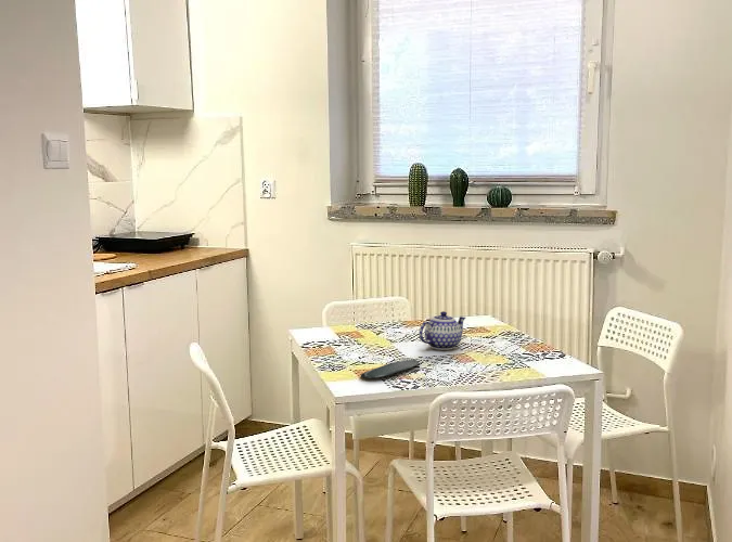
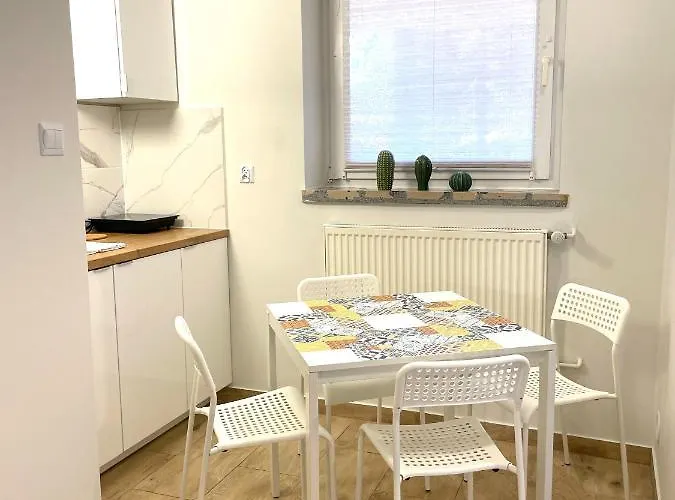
- teapot (442, 330)
- oval tray (390, 369)
